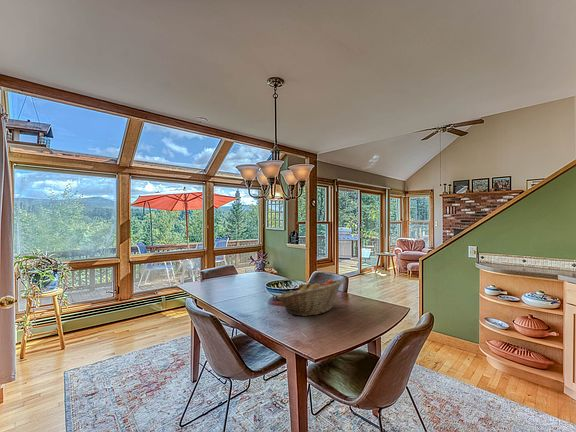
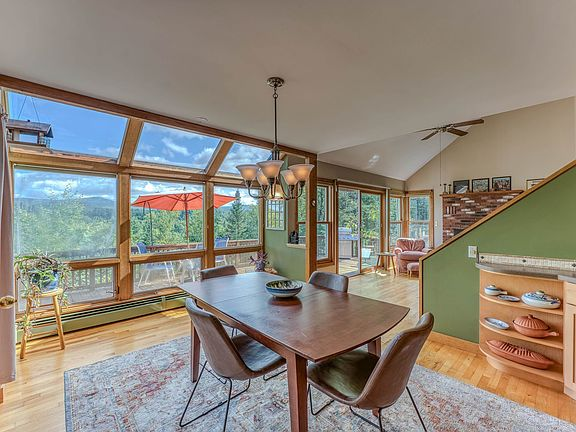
- fruit basket (311, 294)
